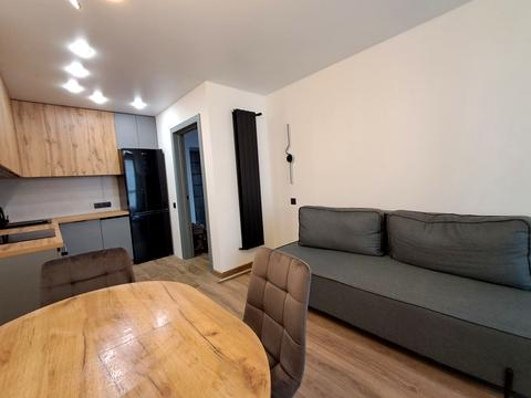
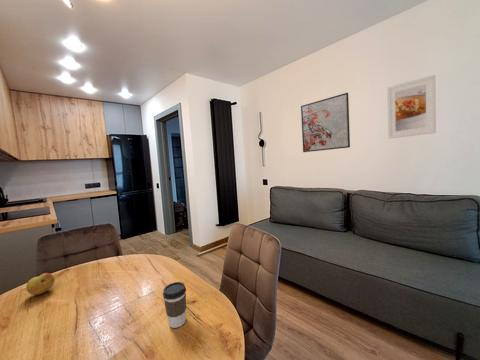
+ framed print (323, 125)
+ fruit (41, 284)
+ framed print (410, 109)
+ coffee cup (175, 304)
